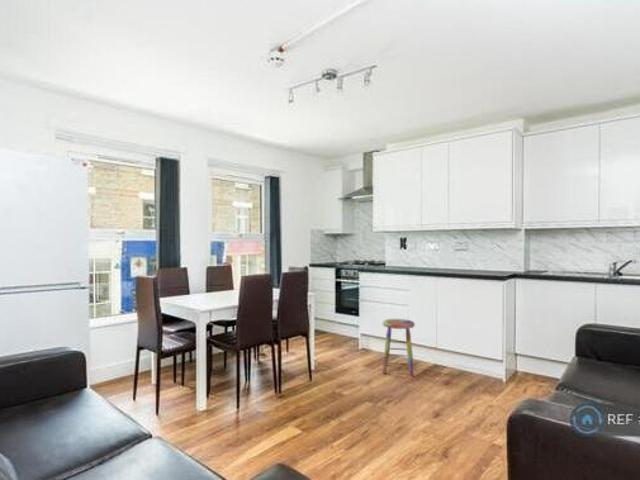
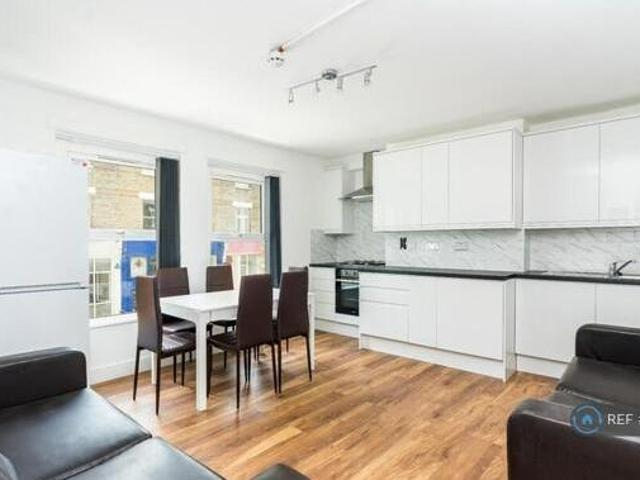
- step stool (398, 348)
